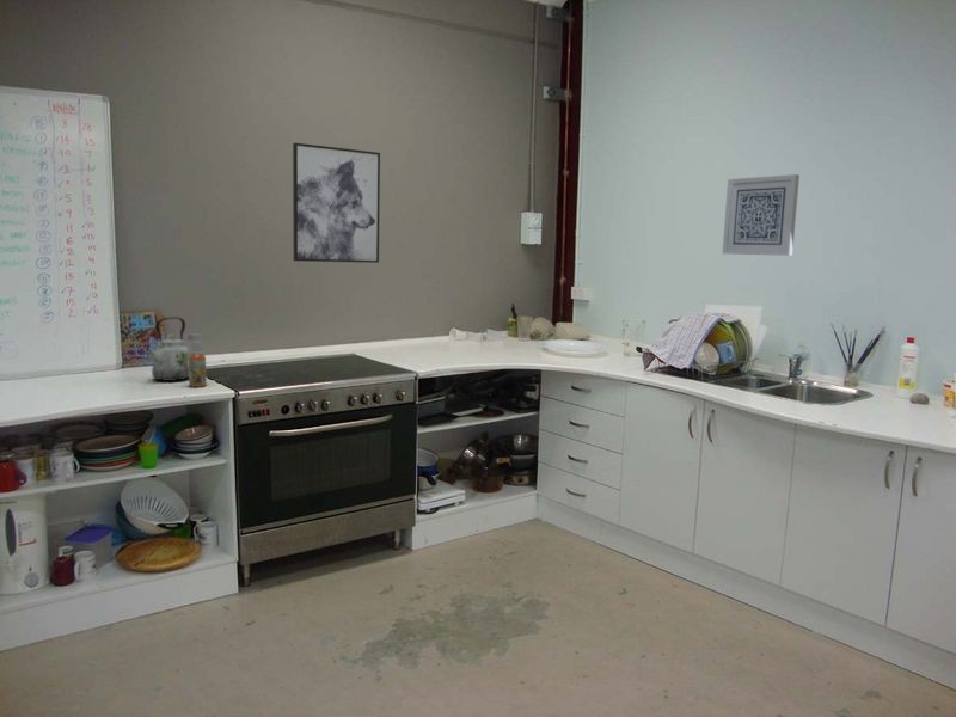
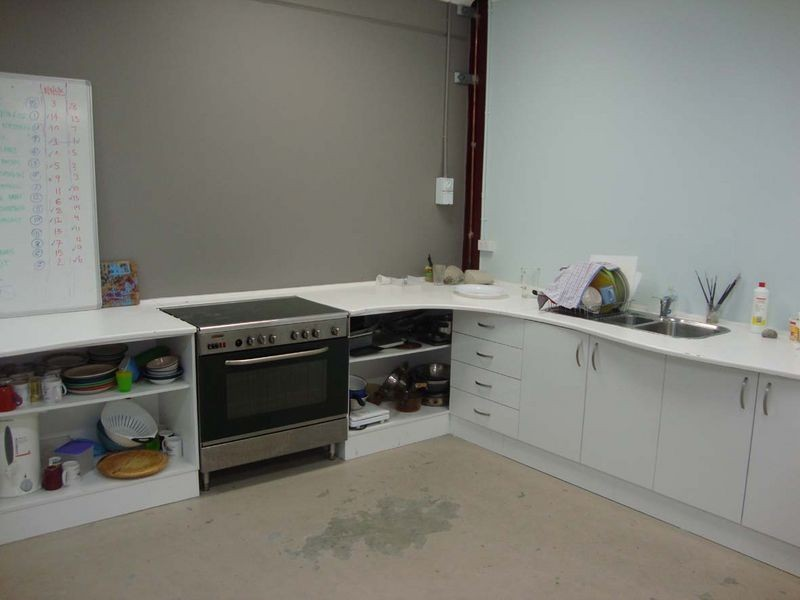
- wall art (759, 215)
- kettle (165, 349)
- spray bottle (196, 360)
- wall art (337, 204)
